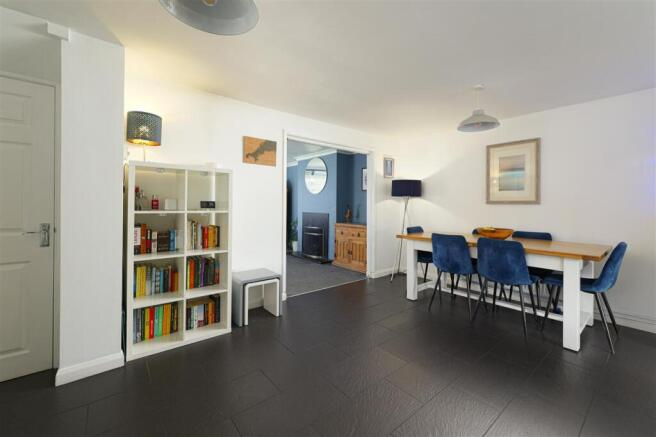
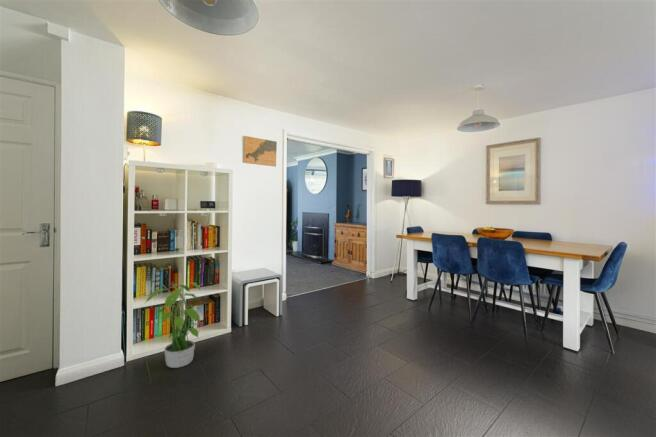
+ potted plant (175, 324)
